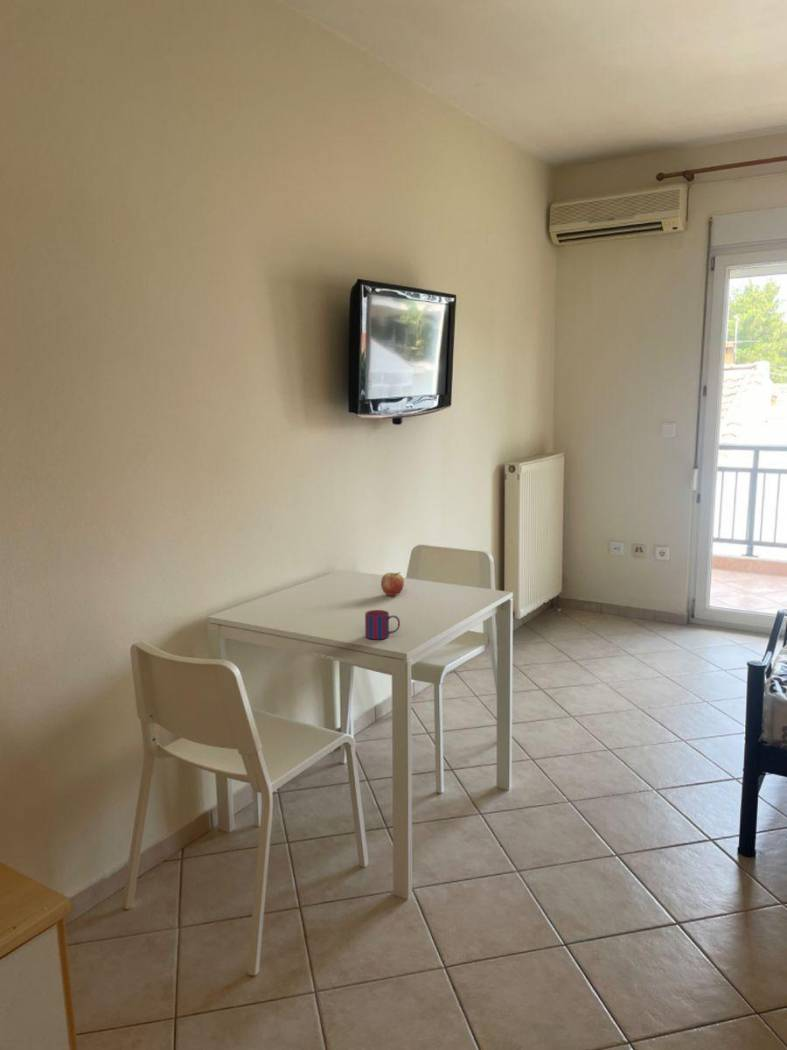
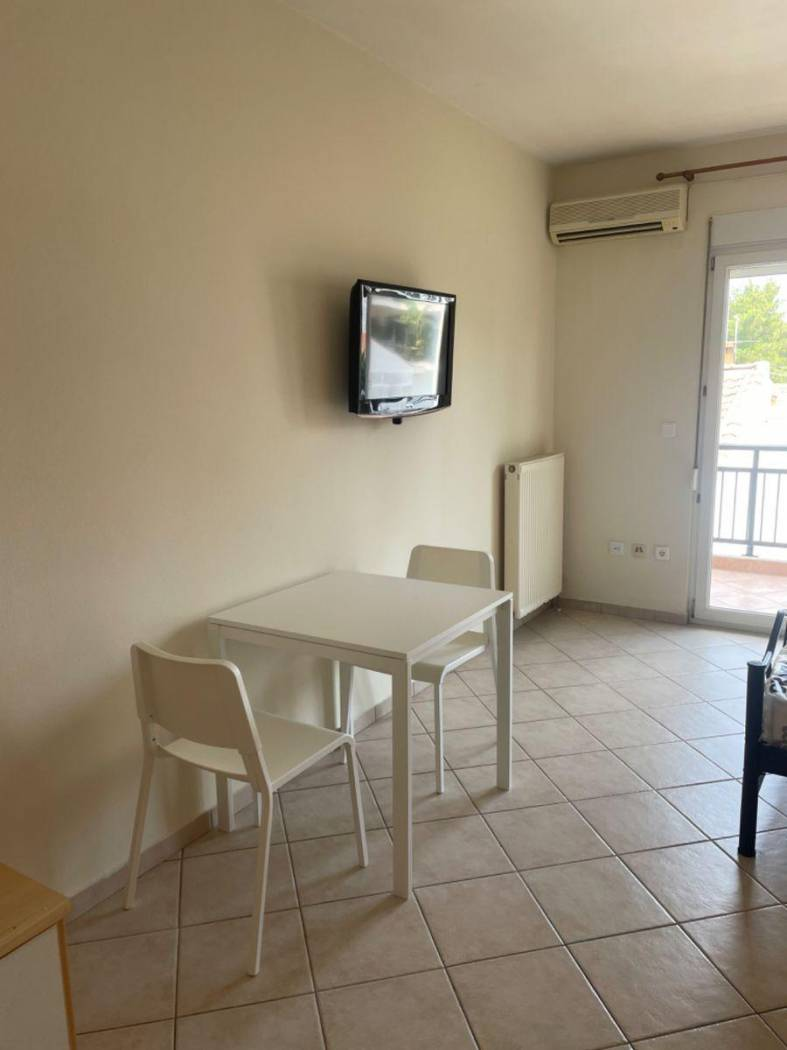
- mug (382, 625)
- fruit (392, 583)
